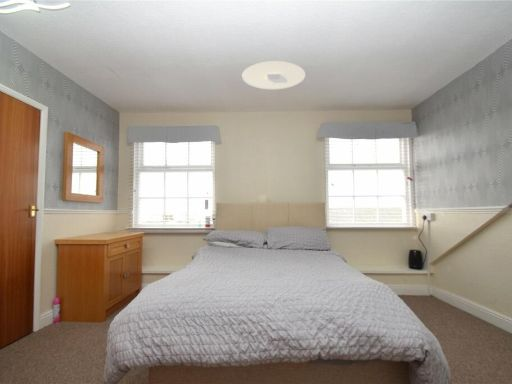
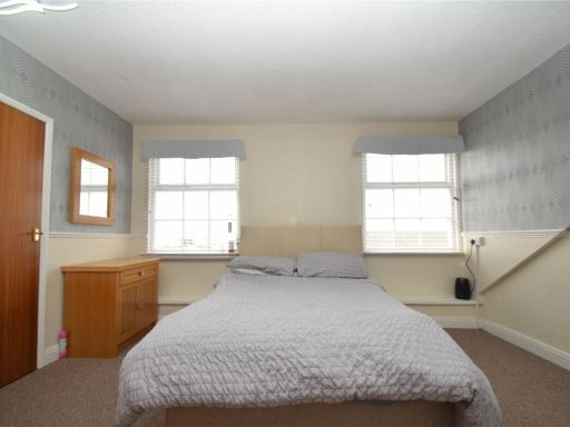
- ceiling light (273, 73)
